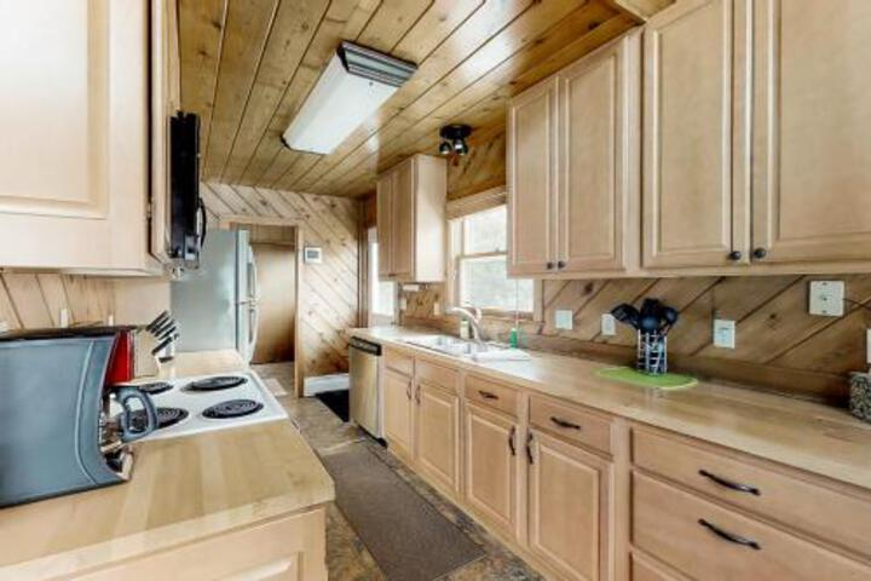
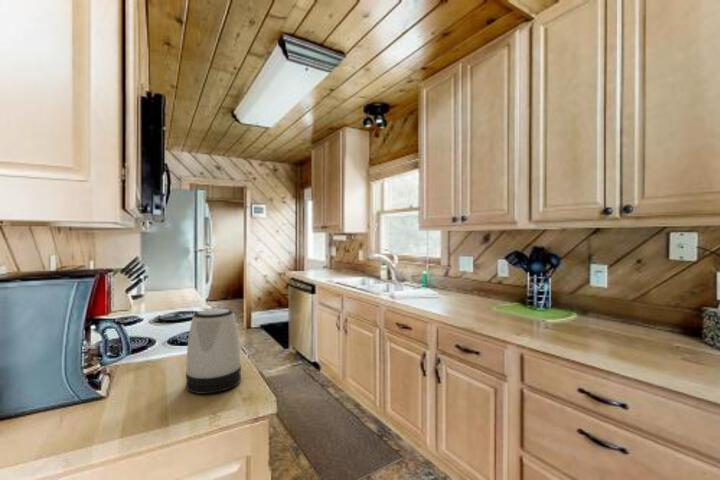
+ kettle (216, 344)
